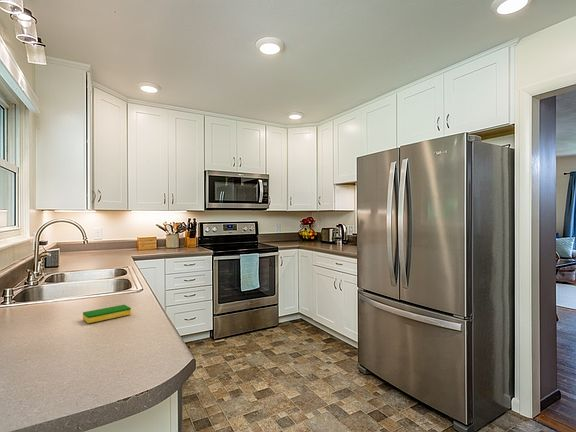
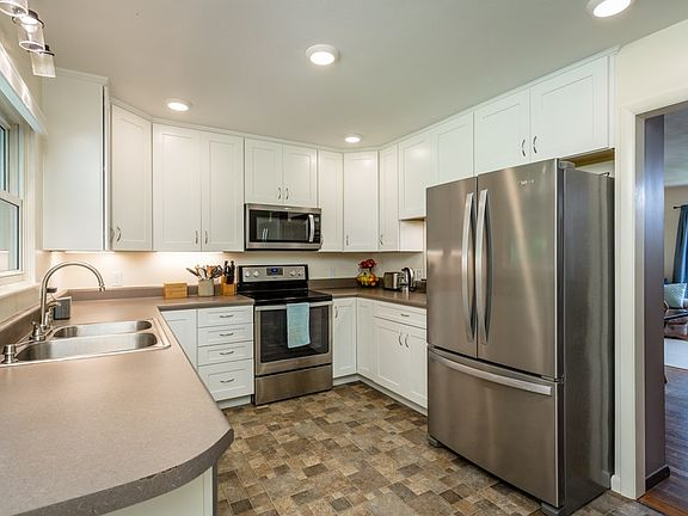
- dish sponge (107, 313)
